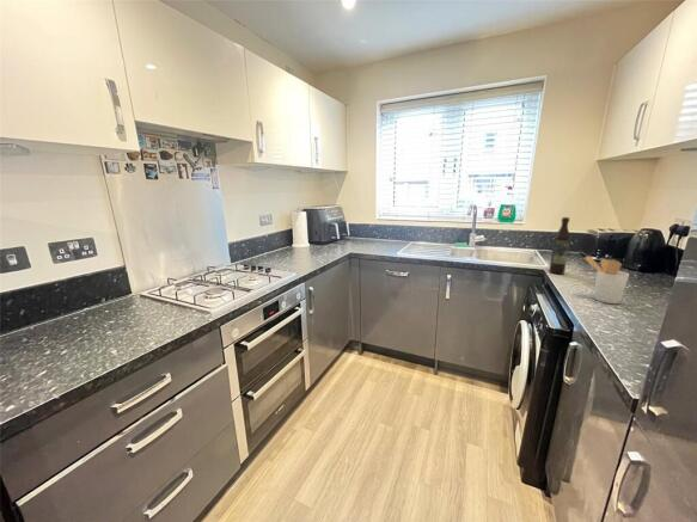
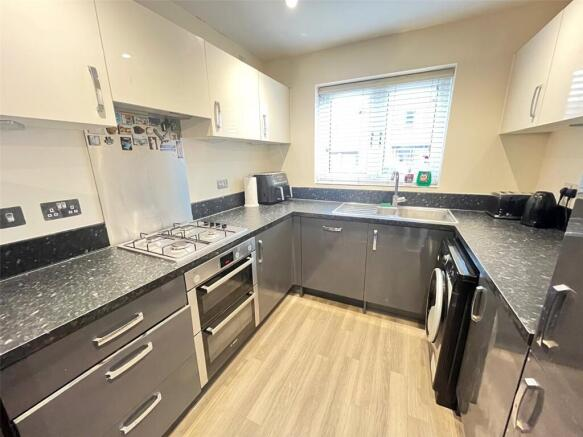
- wine bottle (561, 245)
- utensil holder (603, 277)
